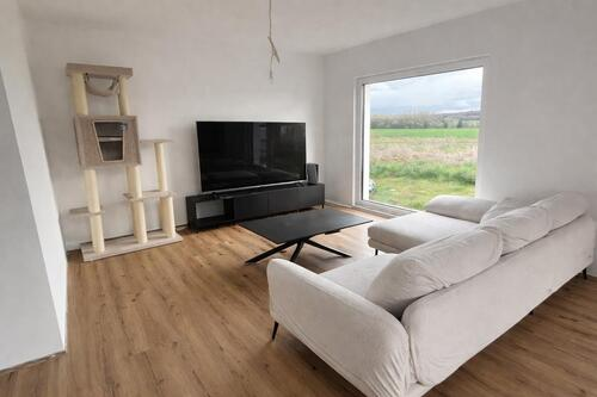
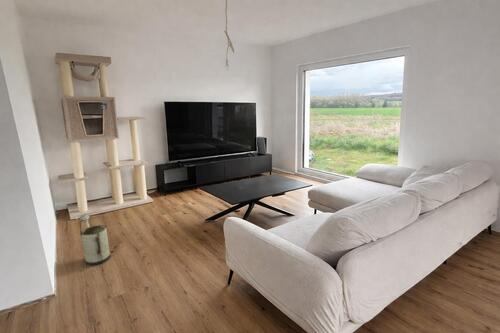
+ watering can (92, 236)
